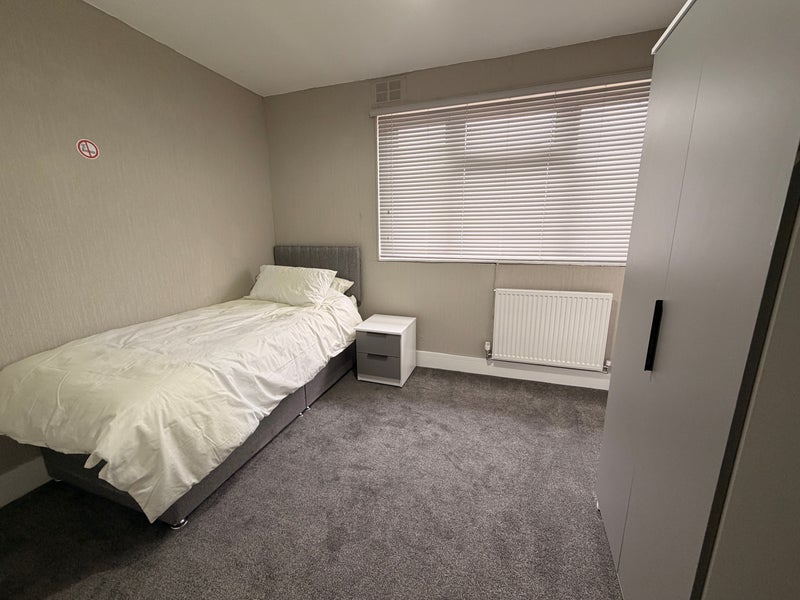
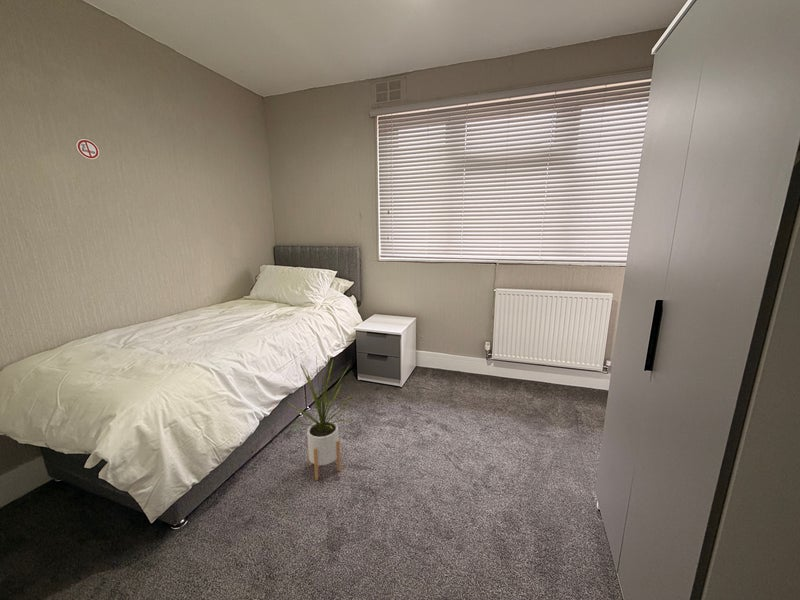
+ house plant (323, 416)
